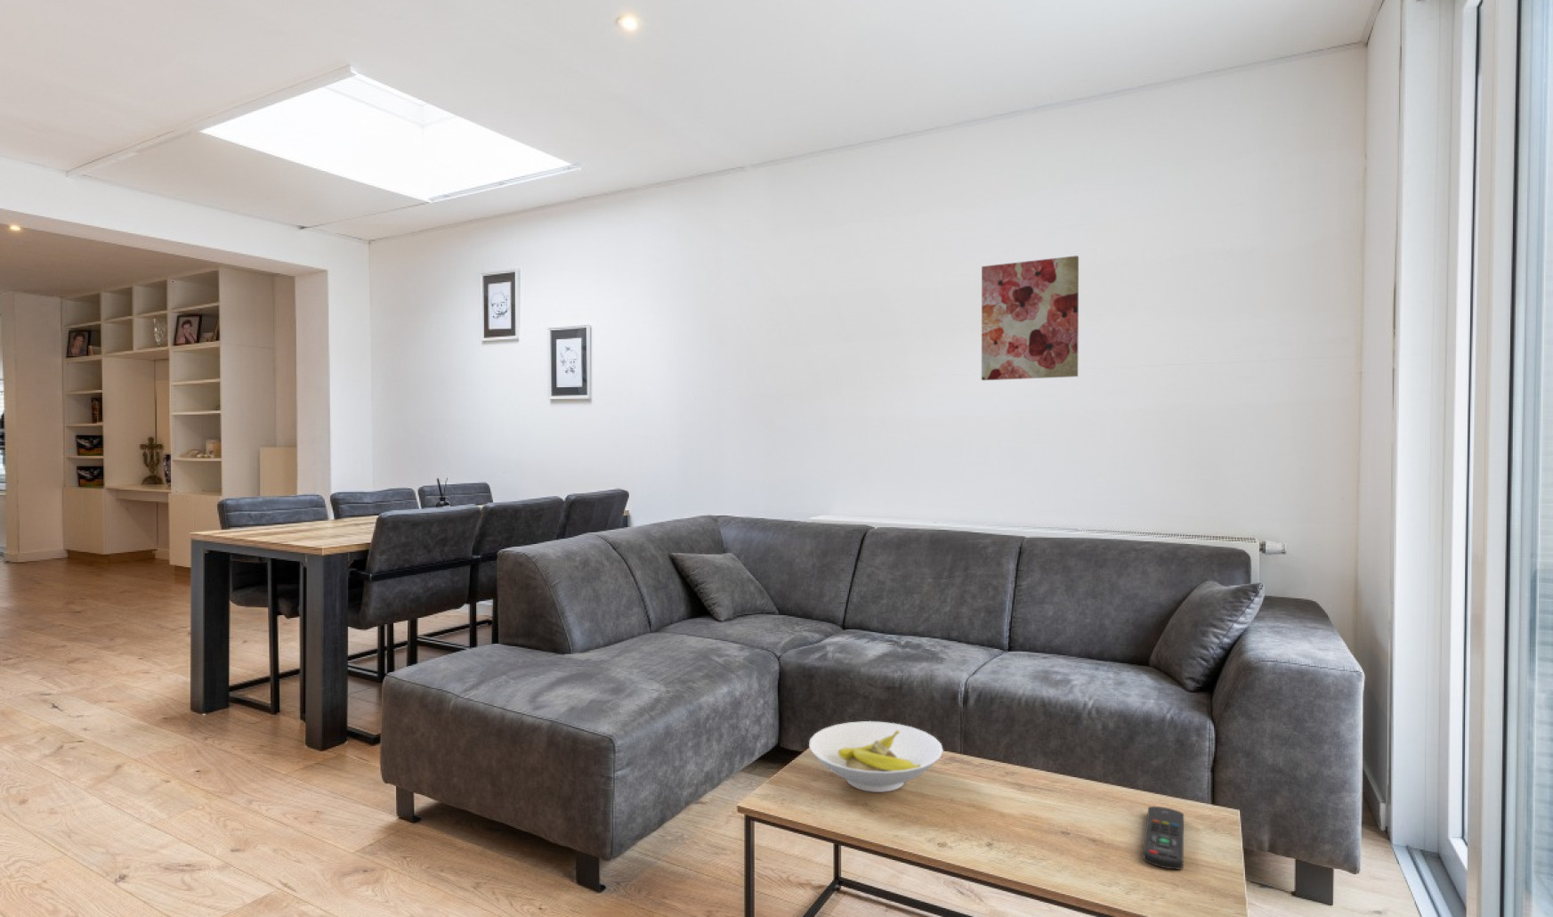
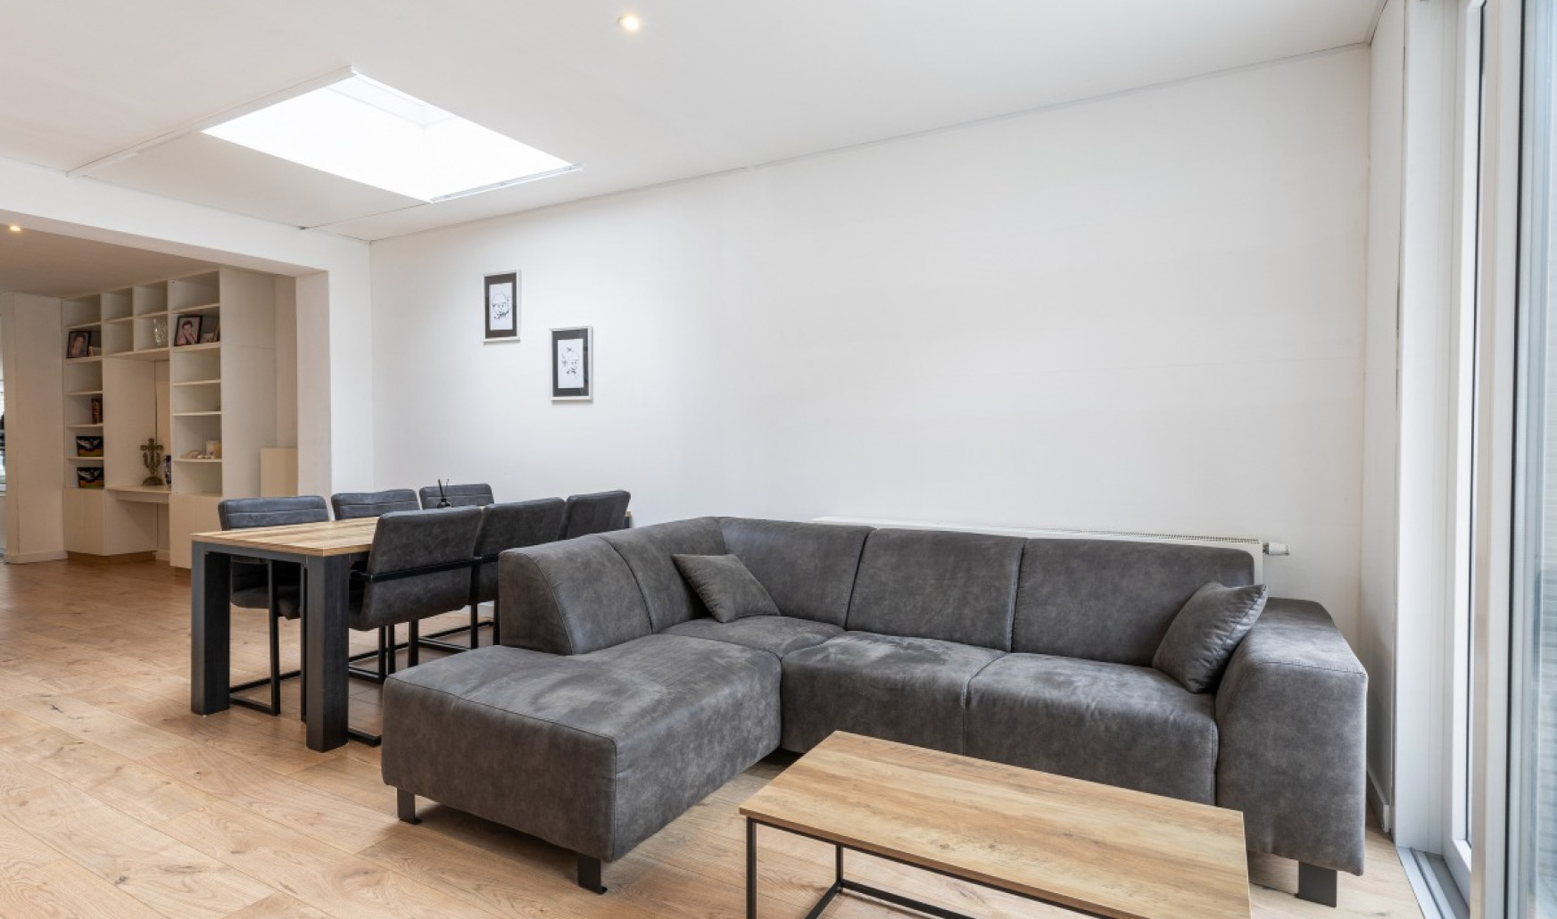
- wall art (1028, 320)
- bowl (875, 760)
- remote control (1164, 835)
